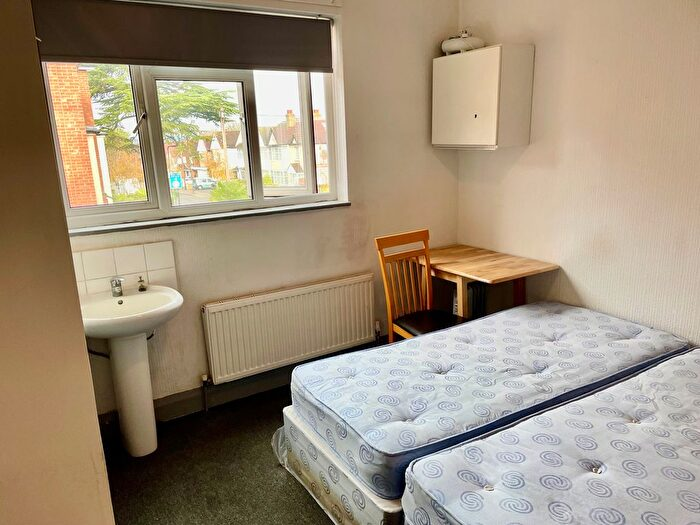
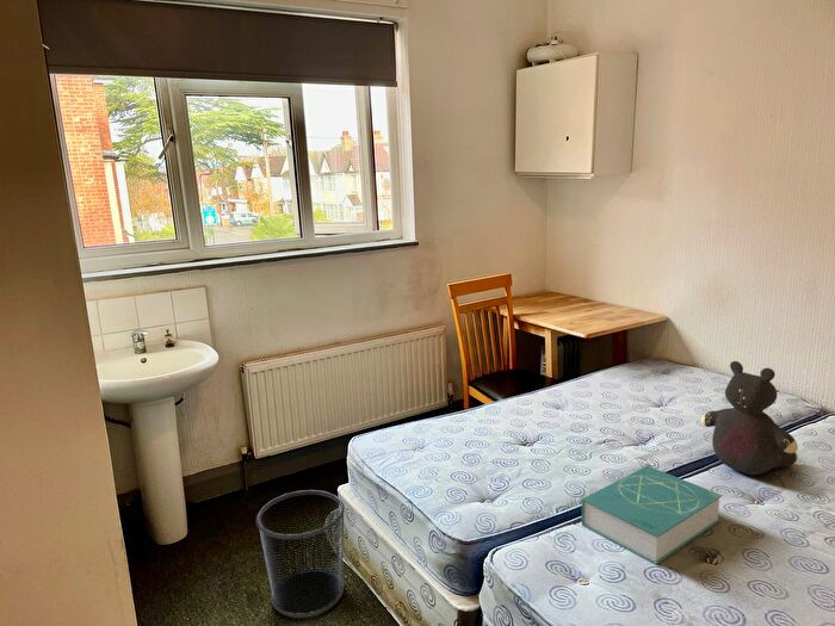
+ waste bin (304, 553)
+ teddy bear (756, 414)
+ book (650, 509)
